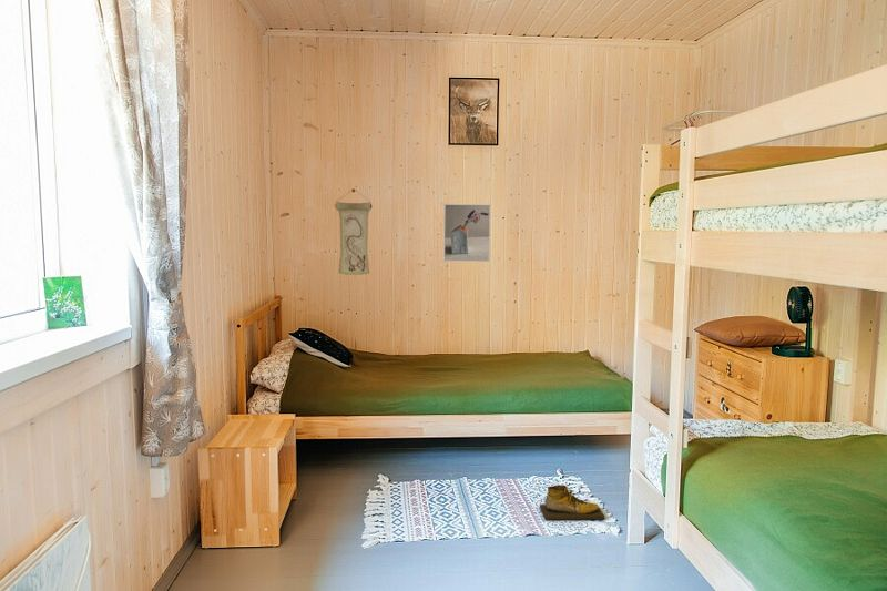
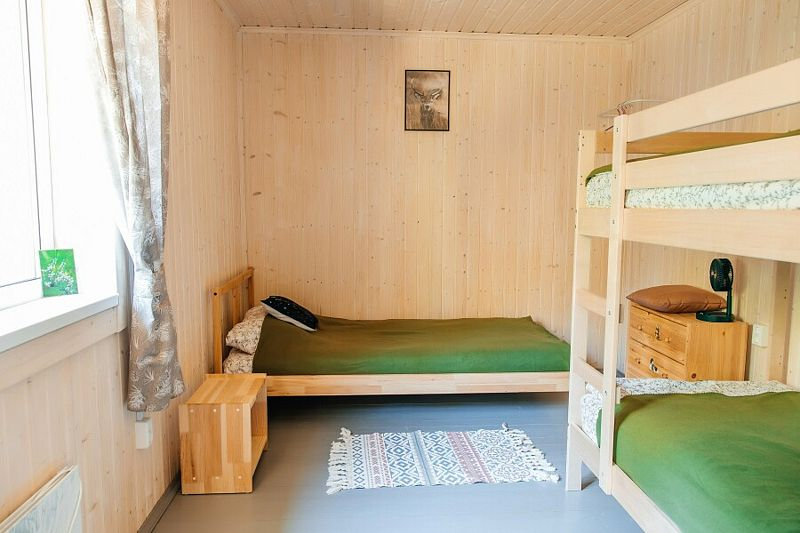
- shoe (571, 500)
- wall scroll (354, 232)
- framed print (467, 233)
